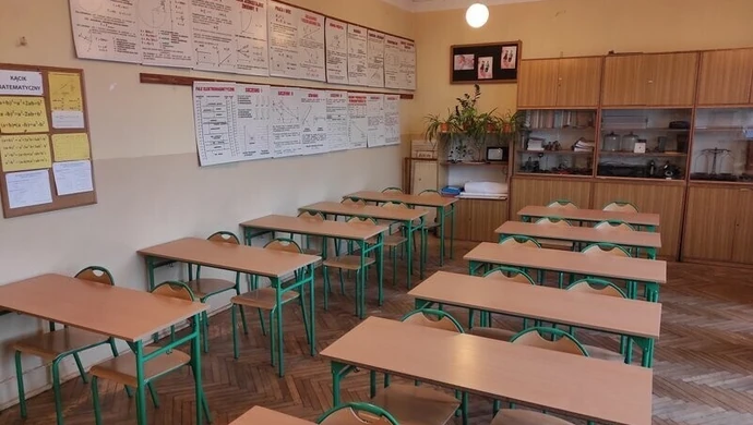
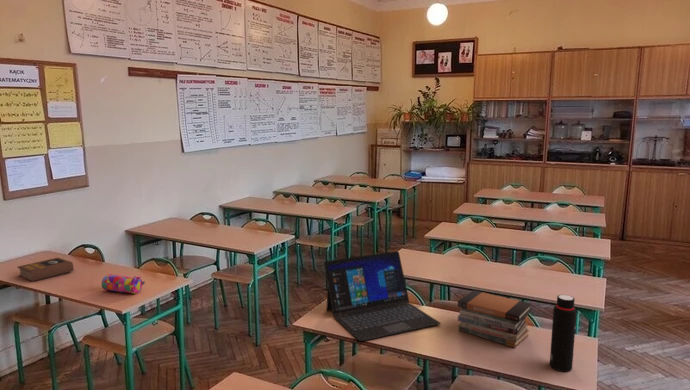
+ laptop (380, 291)
+ book stack (493, 317)
+ water bottle (563, 331)
+ pencil case (122, 283)
+ book (47, 268)
